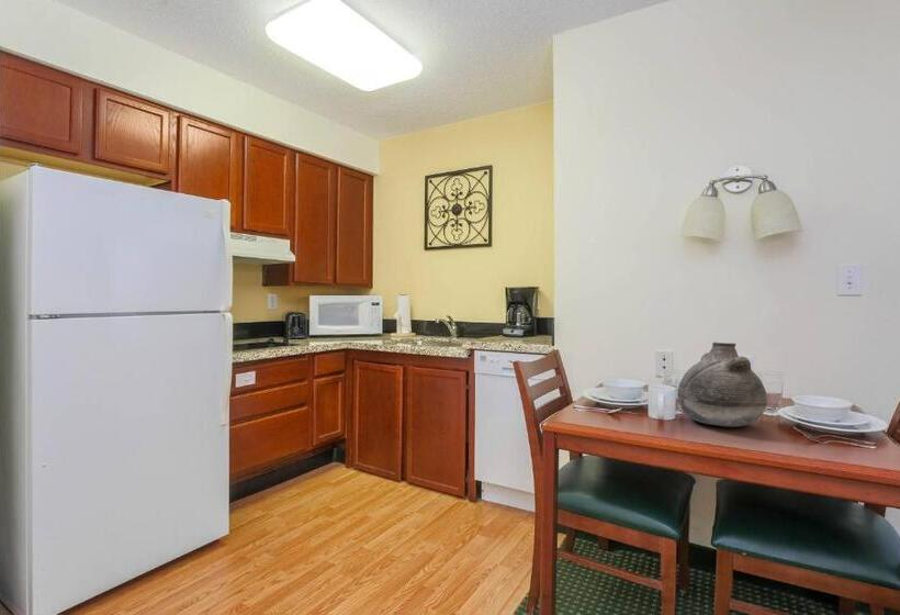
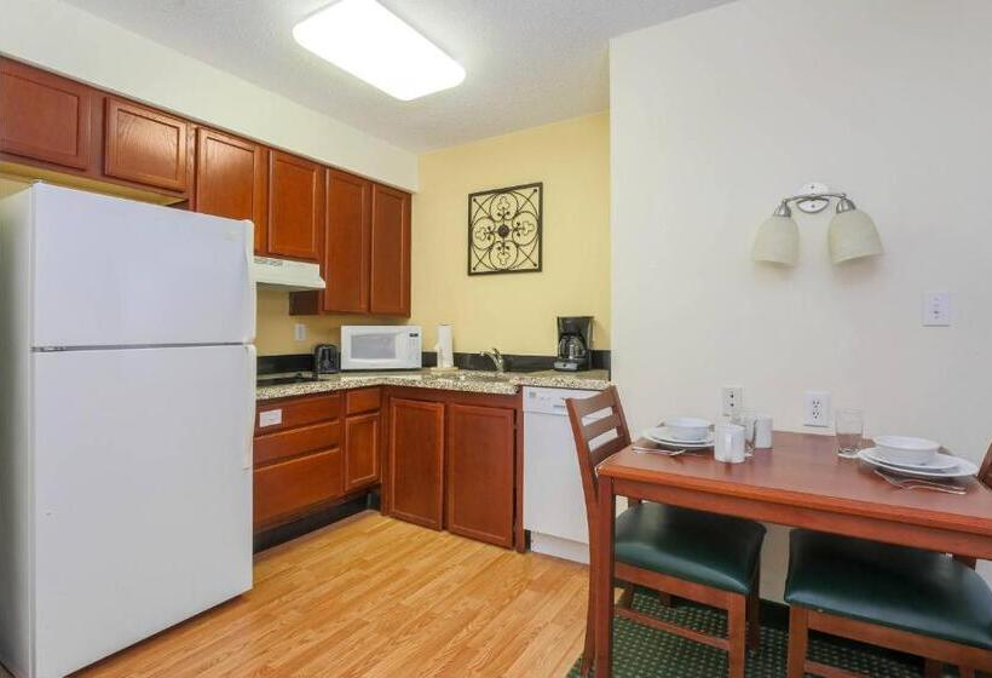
- vase (720, 382)
